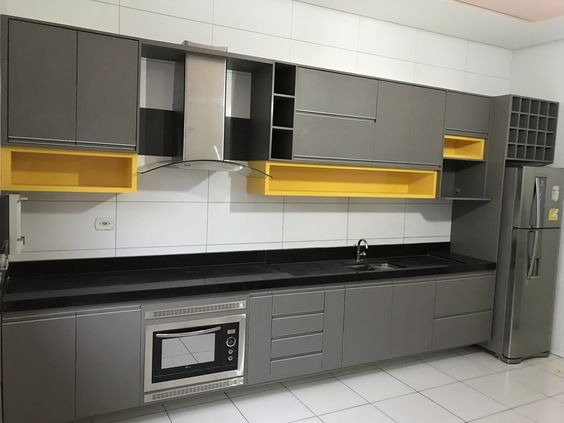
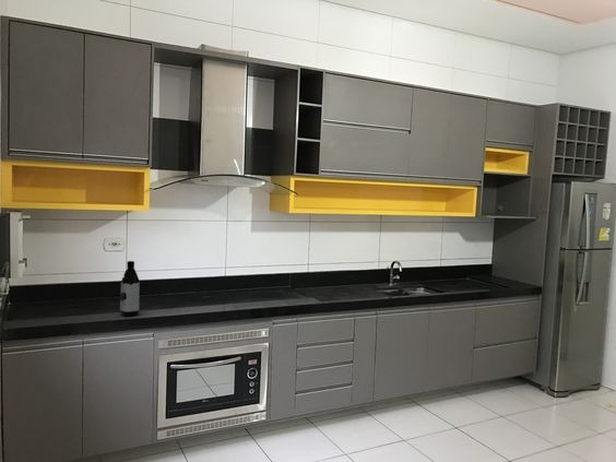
+ water bottle (130, 287)
